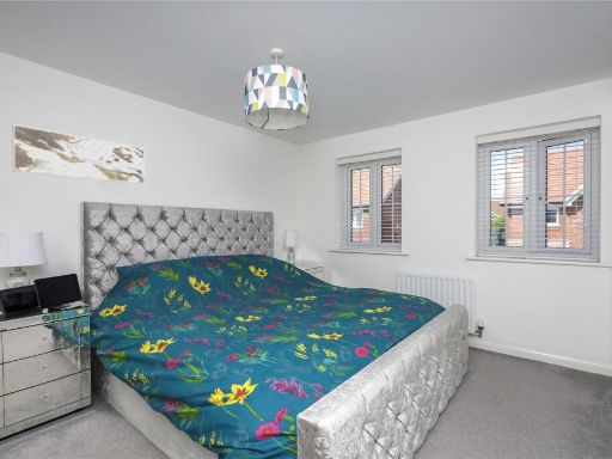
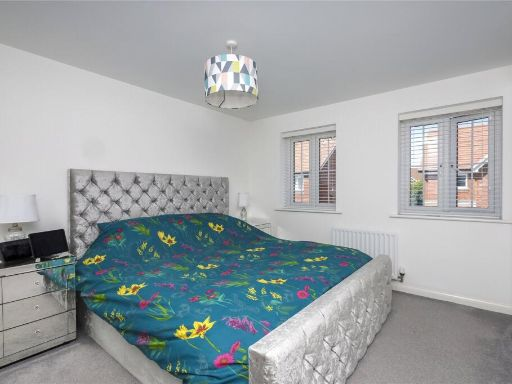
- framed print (86, 158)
